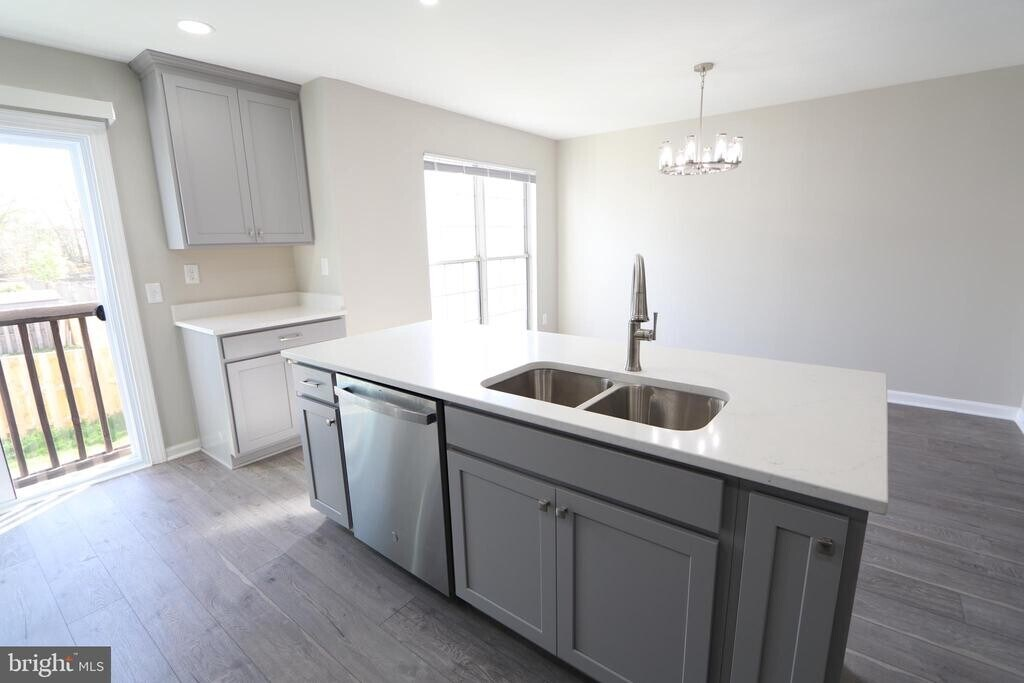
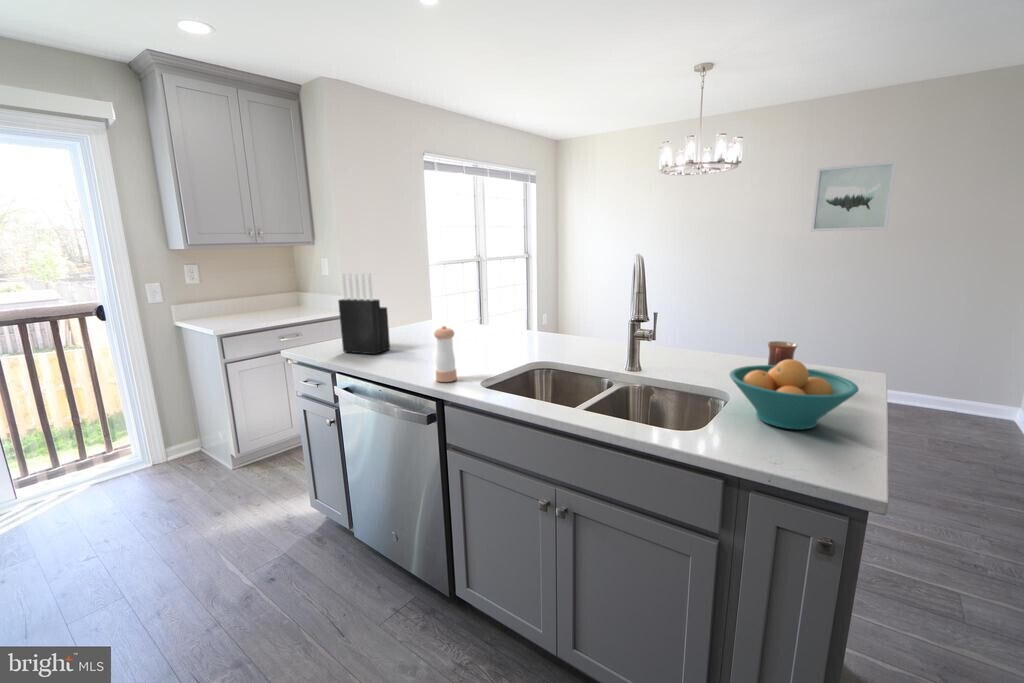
+ wall art (851, 198)
+ fruit bowl (789, 390)
+ pepper shaker (445, 352)
+ knife block (365, 311)
+ mug (780, 359)
